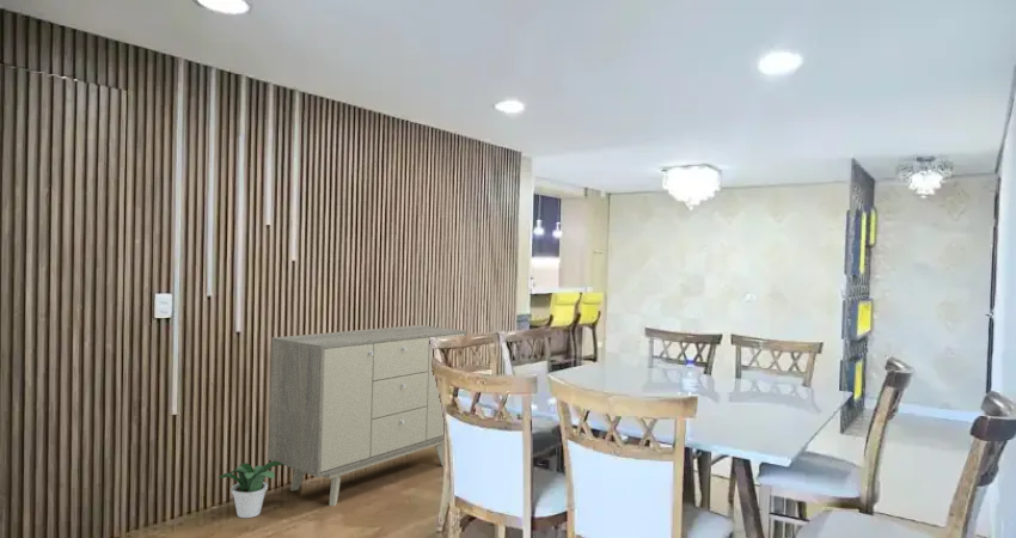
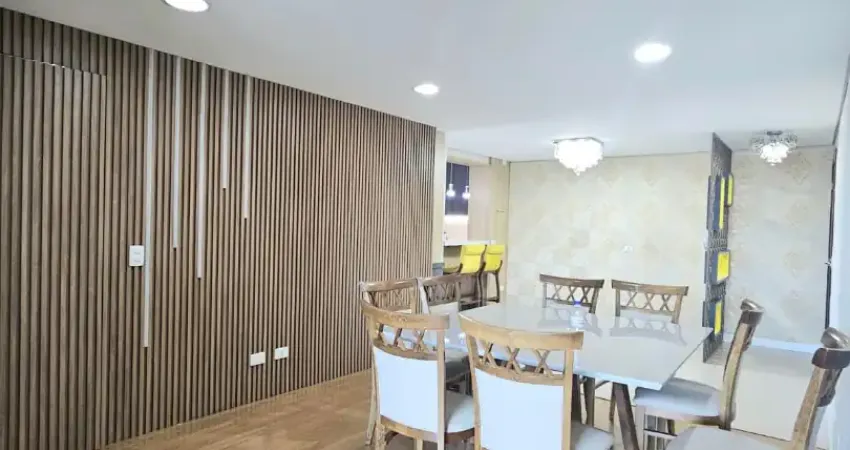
- potted plant (253, 490)
- sideboard (377, 405)
